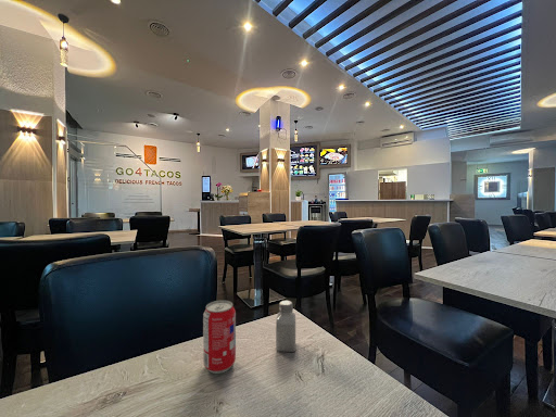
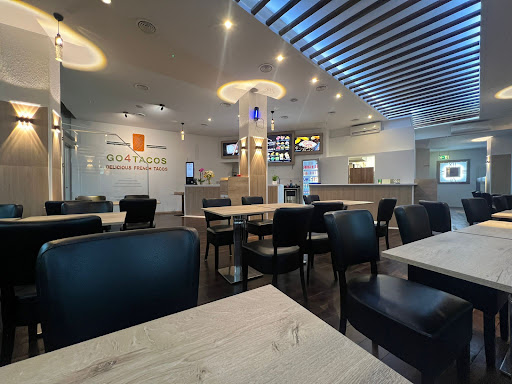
- saltshaker (286, 324)
- beverage can (219, 334)
